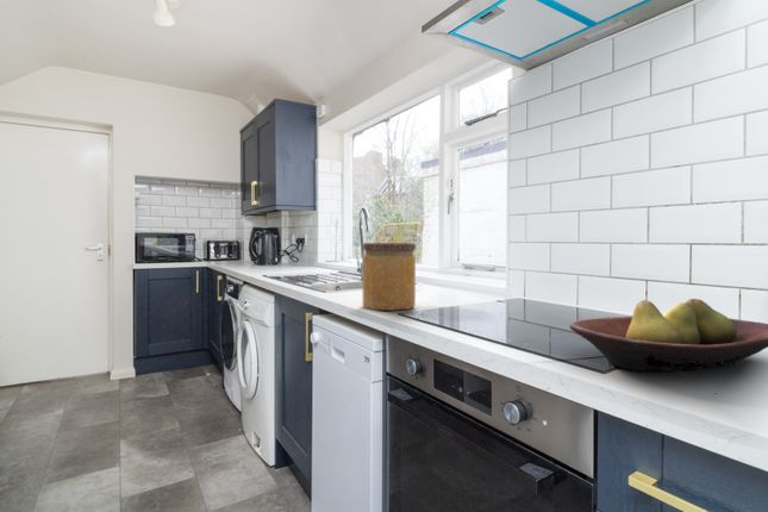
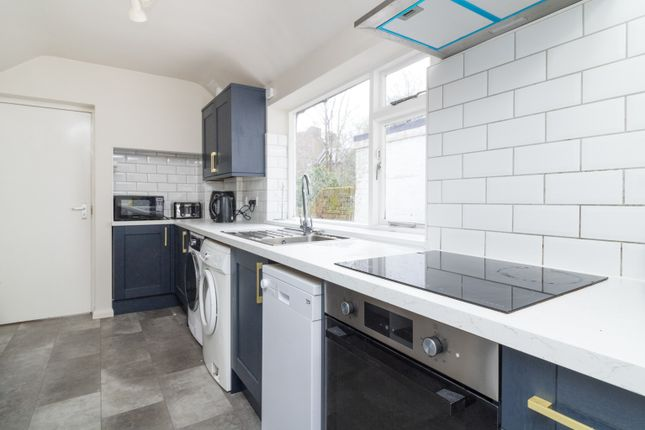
- jar (388, 274)
- fruit bowl (673, 330)
